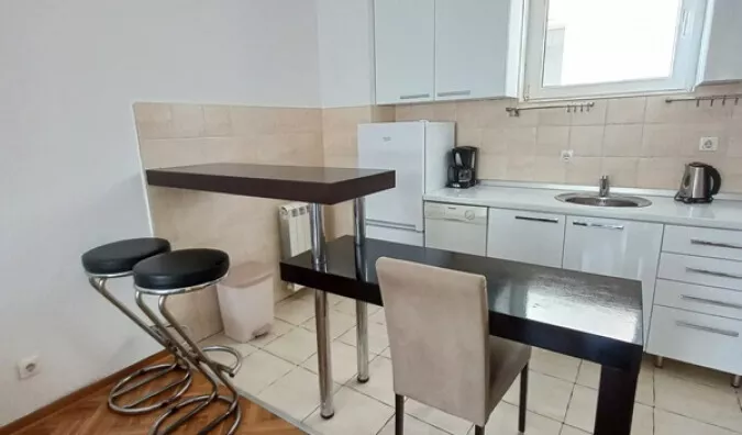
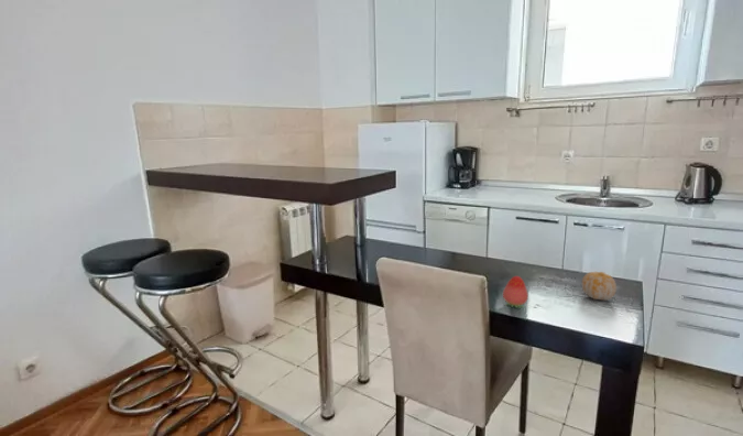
+ fruit (515, 291)
+ fruit (598, 285)
